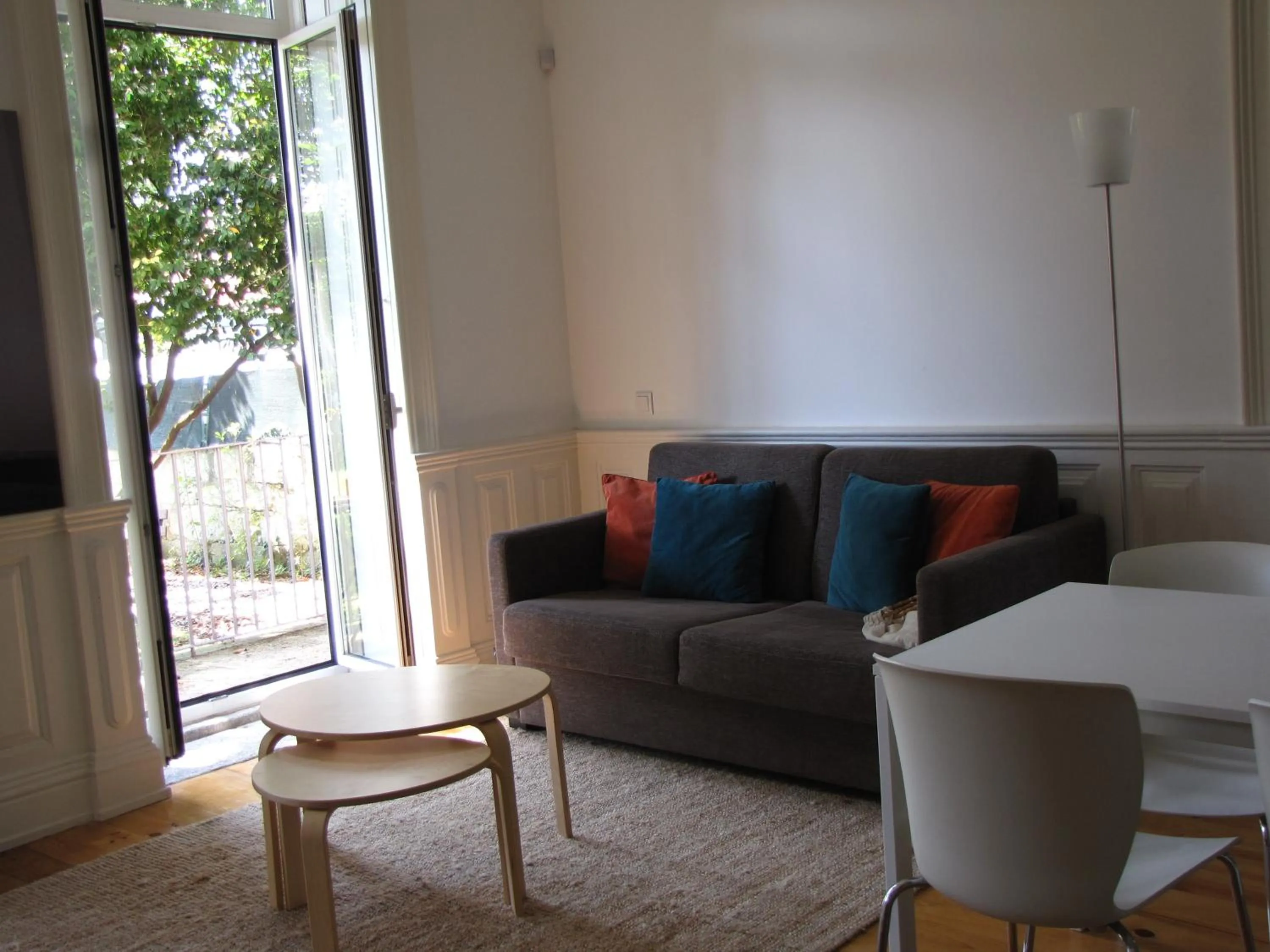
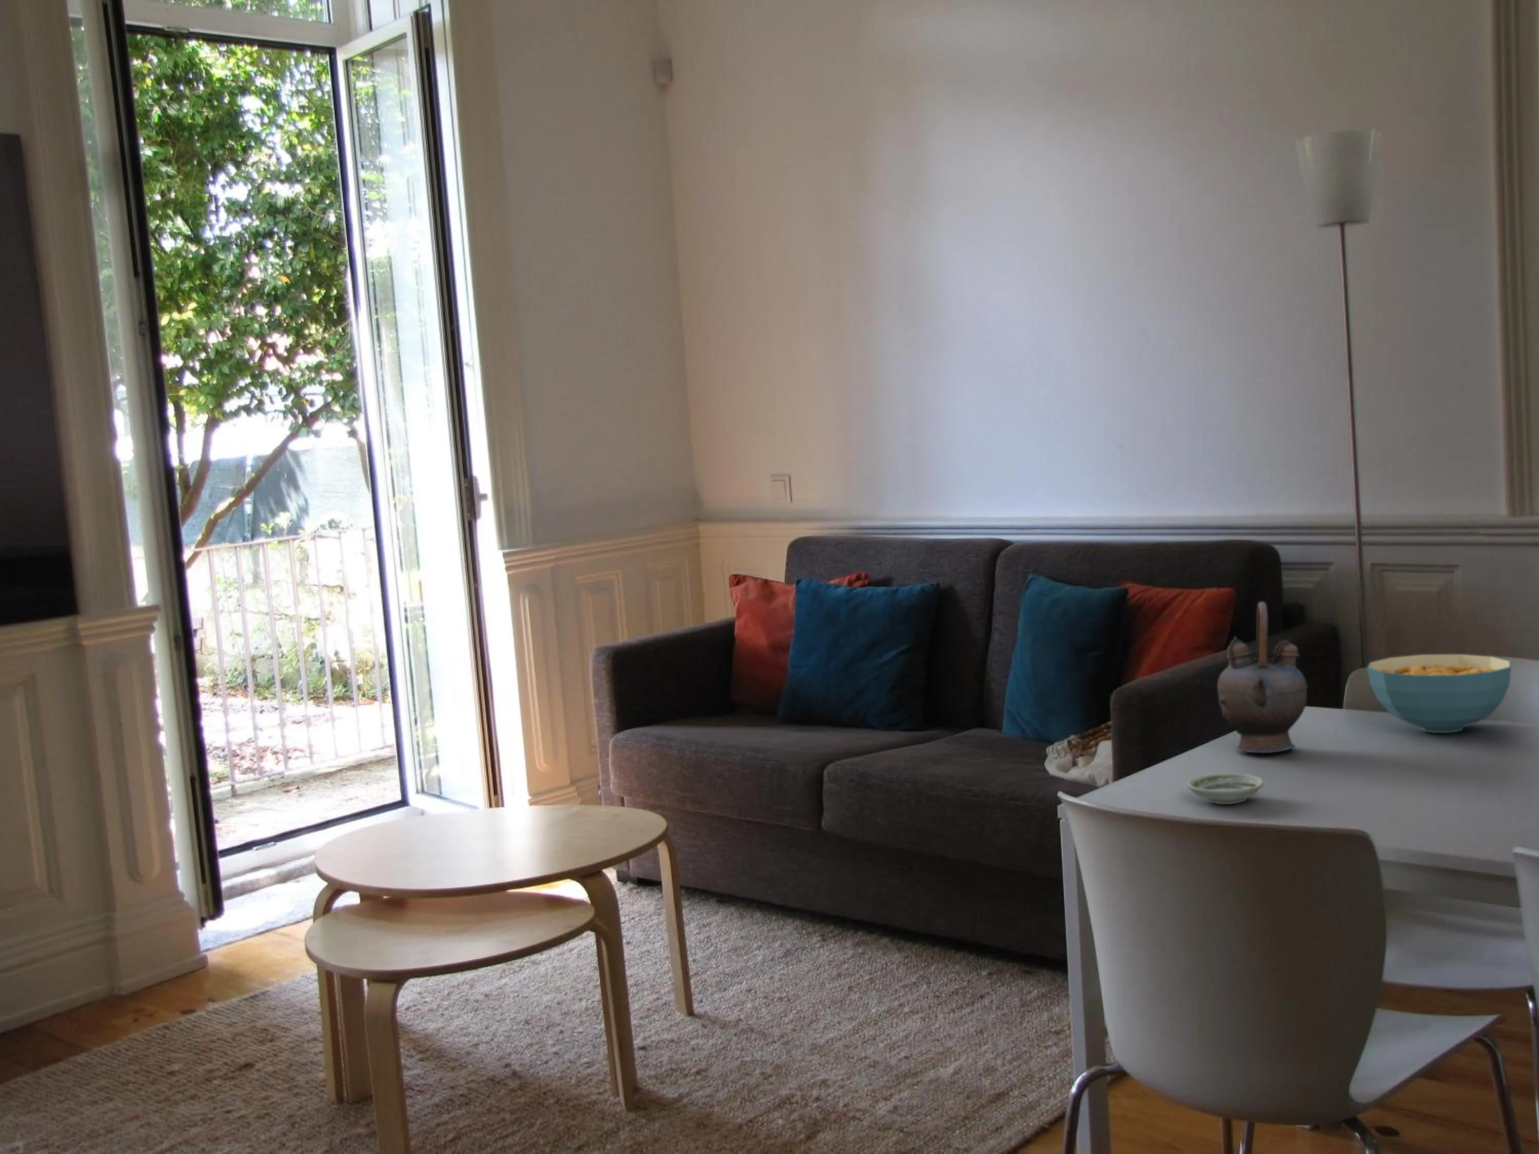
+ teapot (1260, 678)
+ cereal bowl (1440, 697)
+ saucer (1225, 790)
